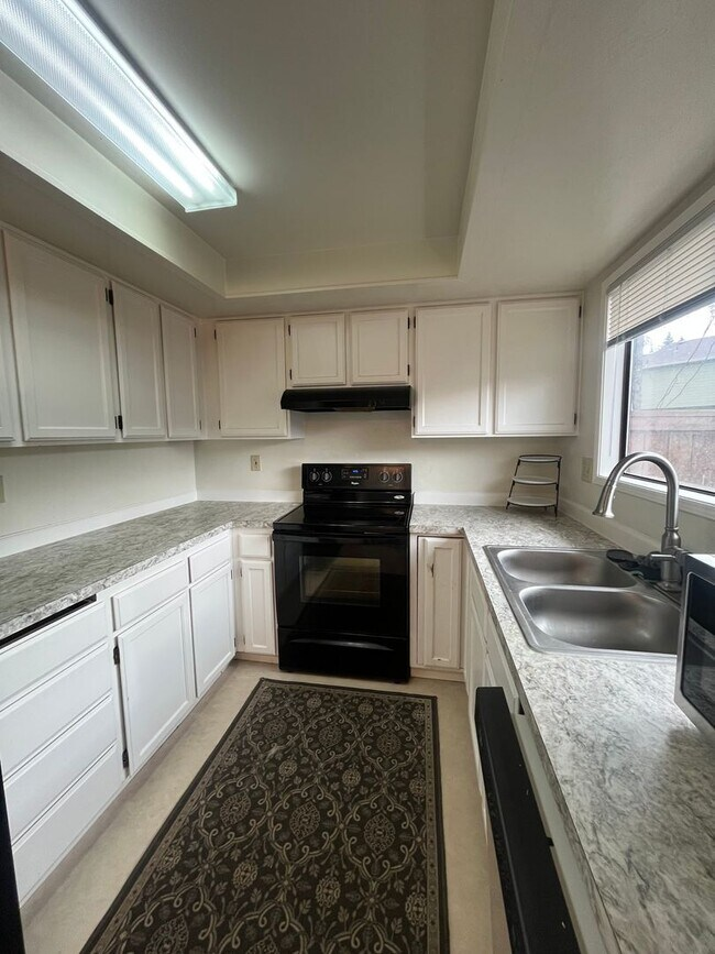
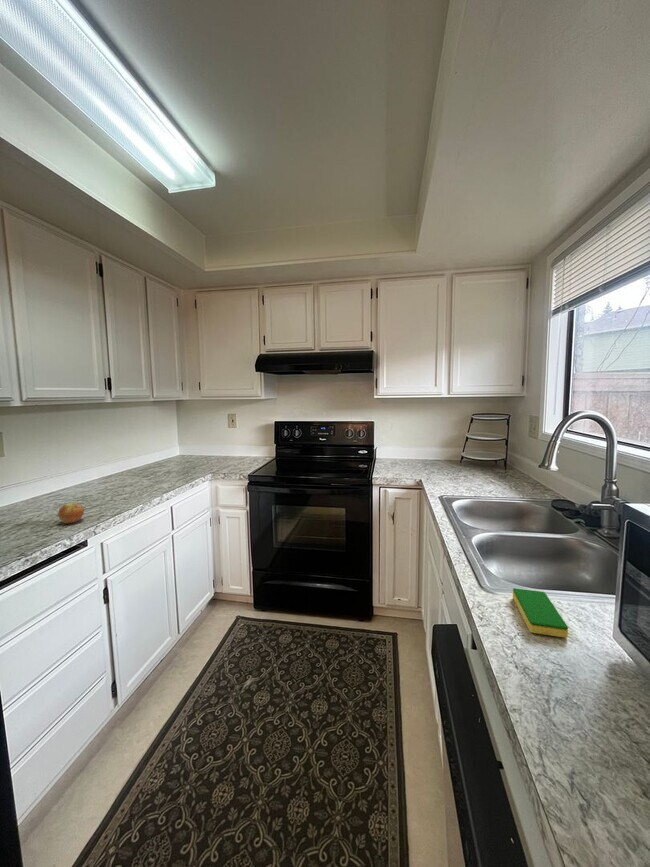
+ apple (71, 512)
+ dish sponge (537, 610)
